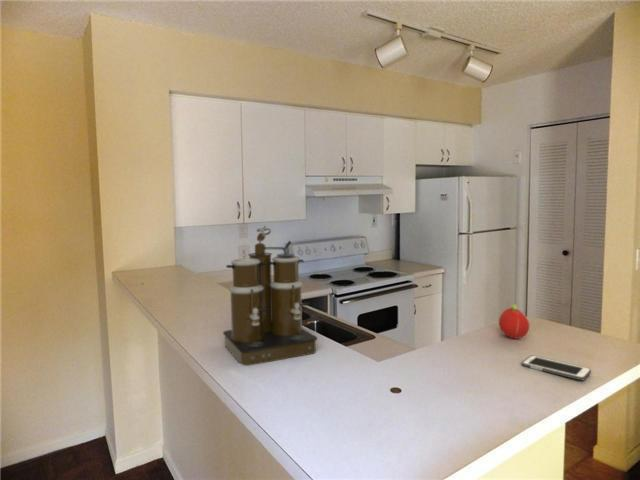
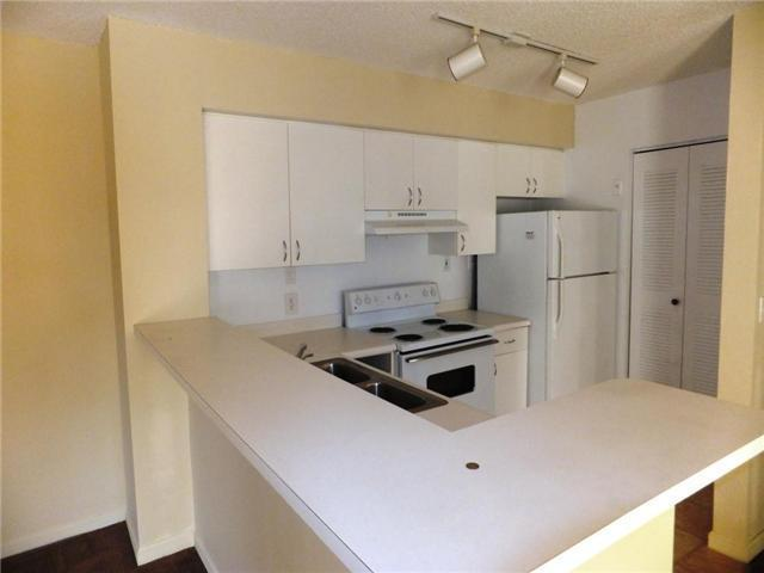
- cell phone (555, 367)
- fruit (513, 321)
- coffee maker (268, 288)
